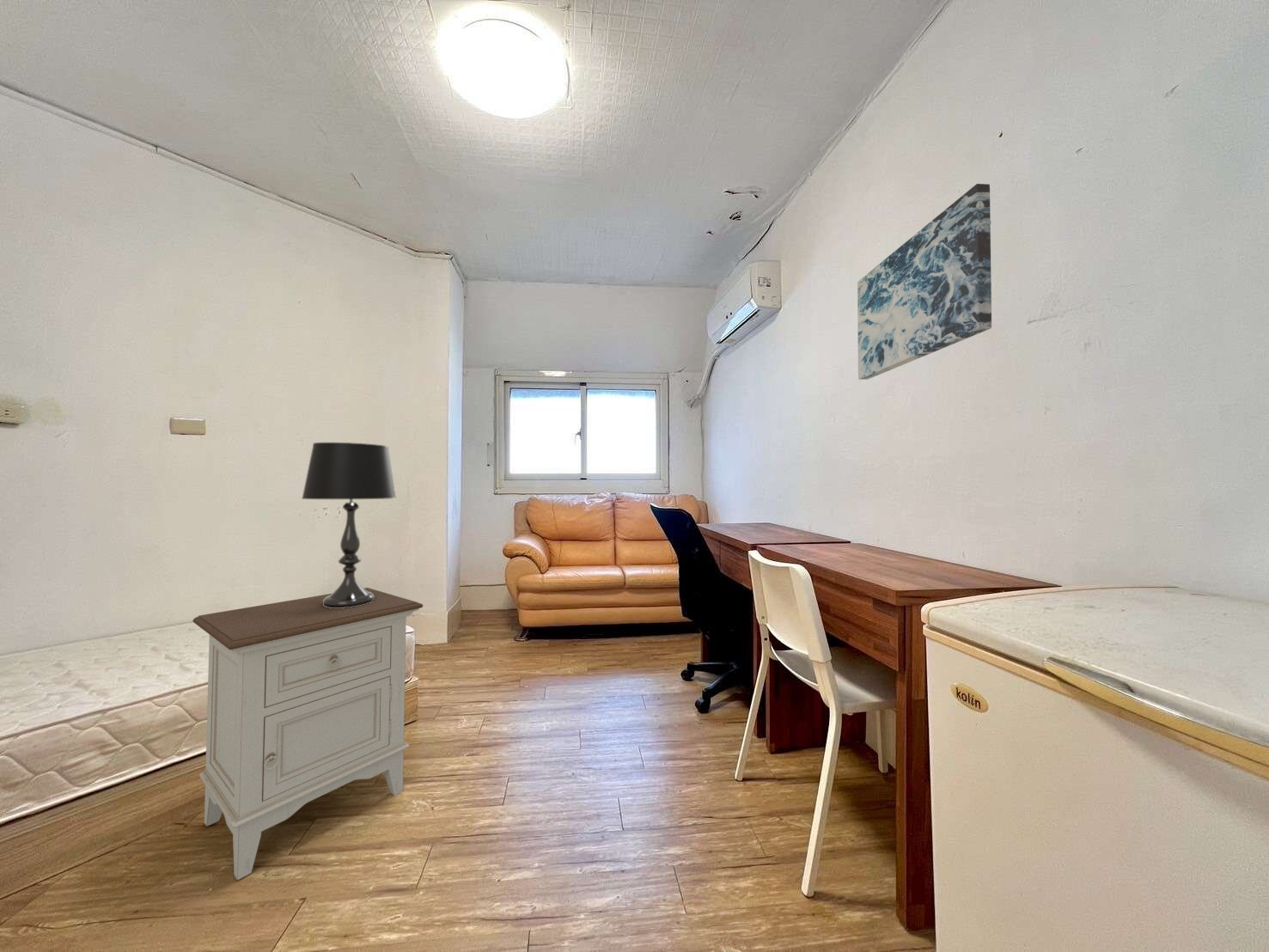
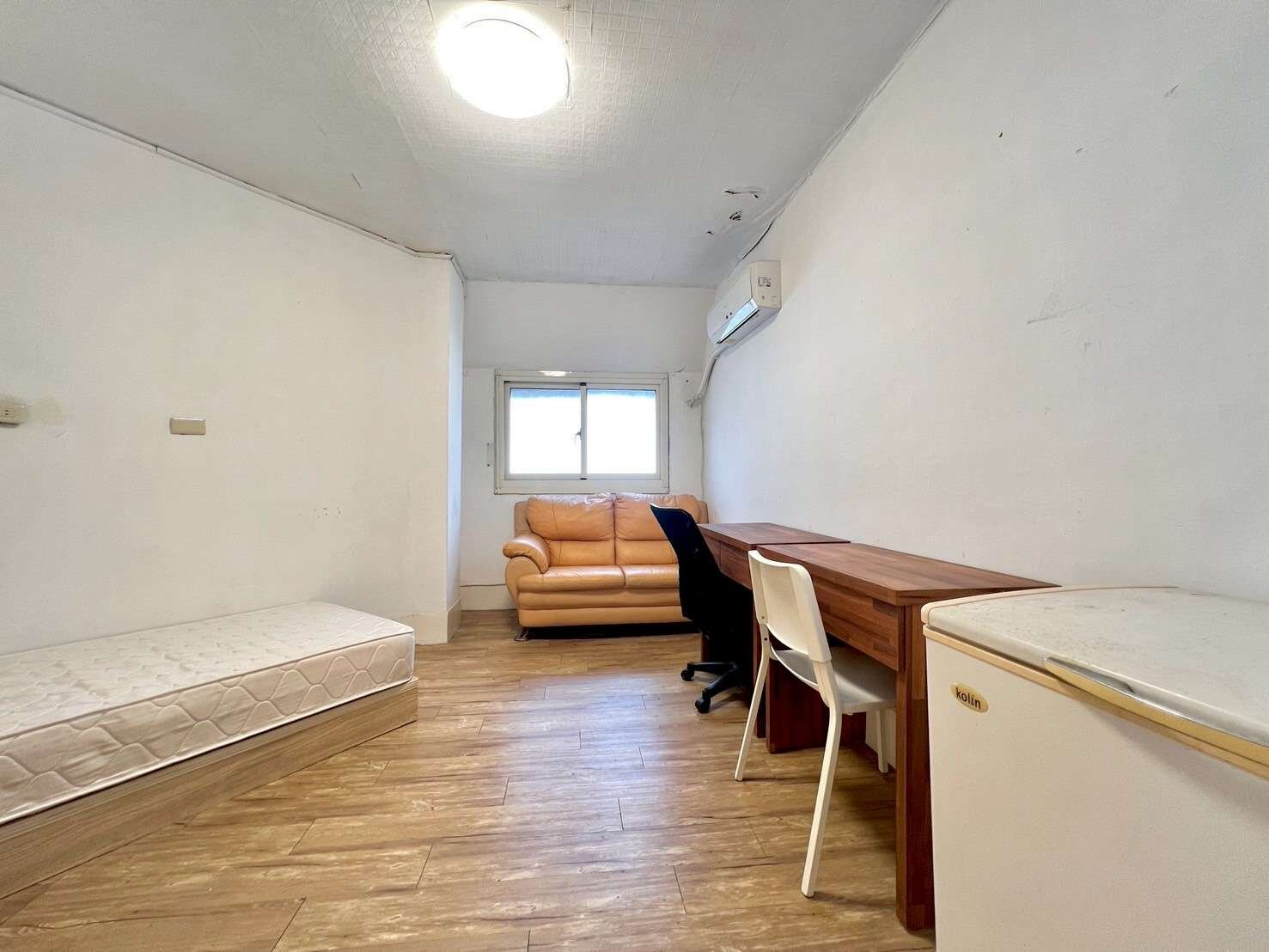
- nightstand (313, 708)
- wall art (912, 300)
- table lamp (351, 522)
